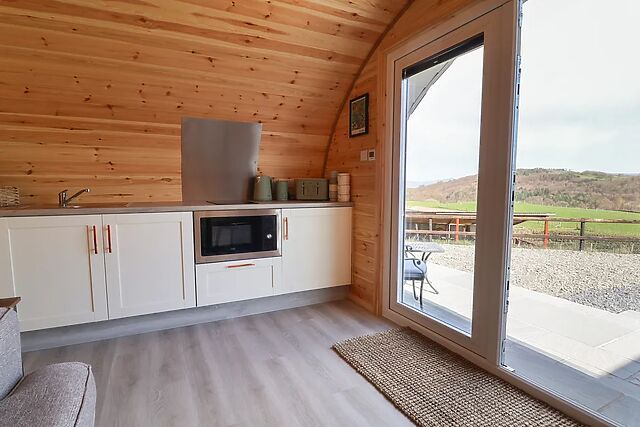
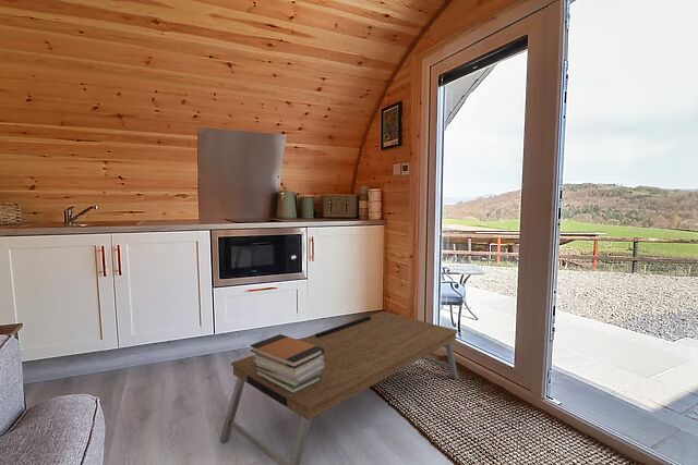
+ book stack (287, 357)
+ coffee table (357, 372)
